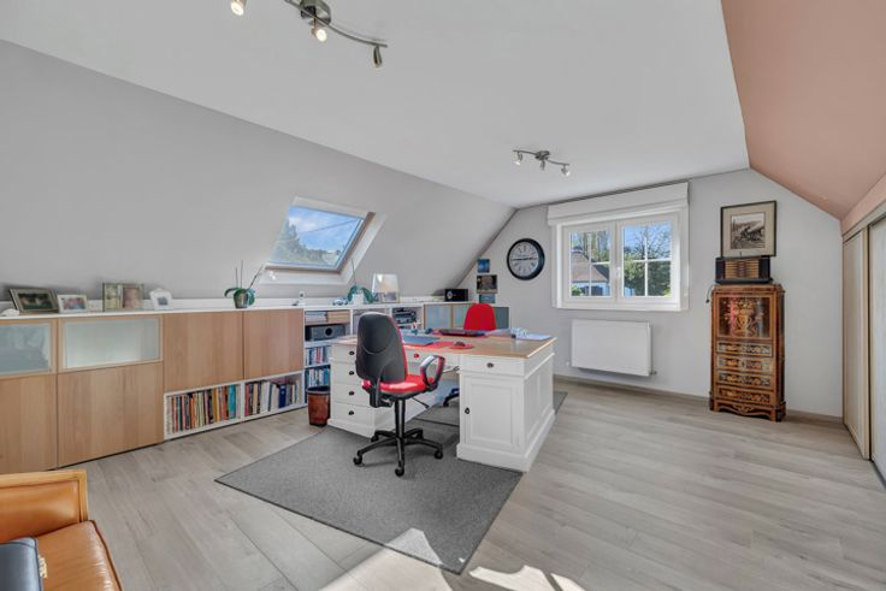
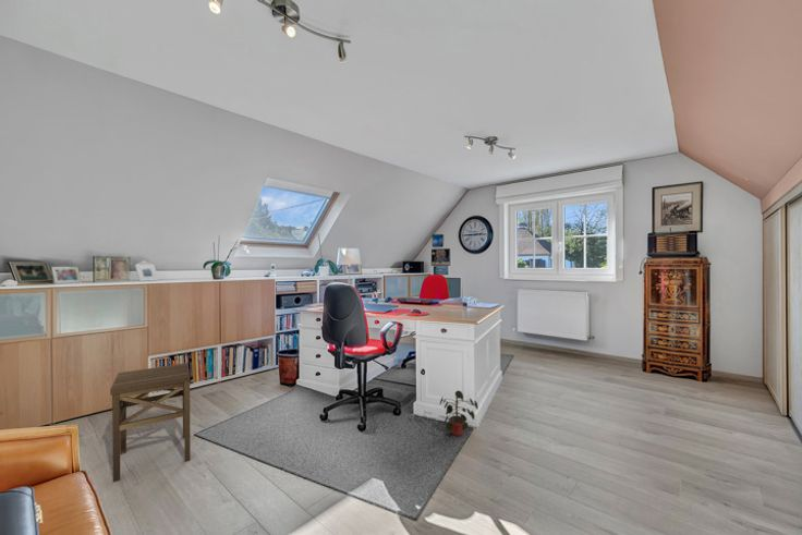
+ side table (154, 416)
+ potted plant (457, 411)
